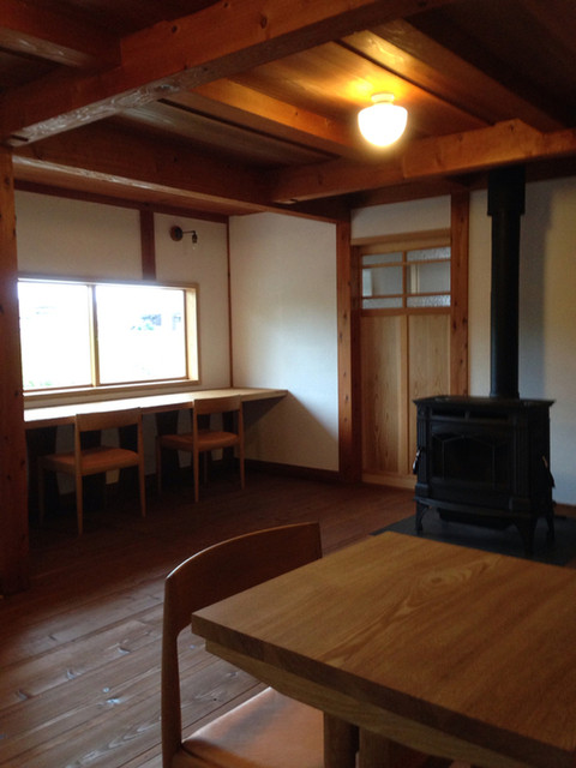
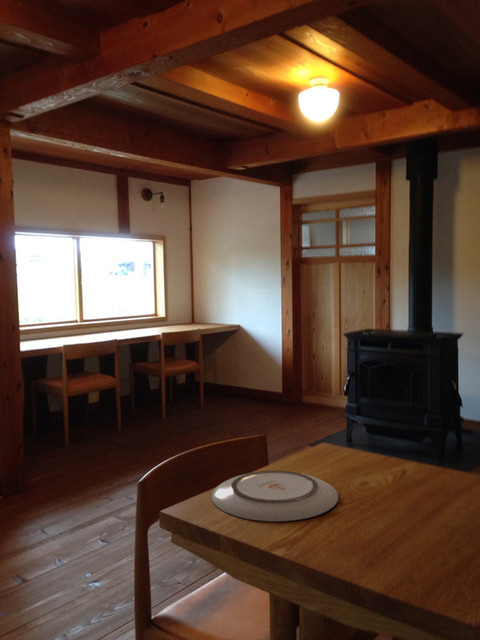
+ plate (274, 489)
